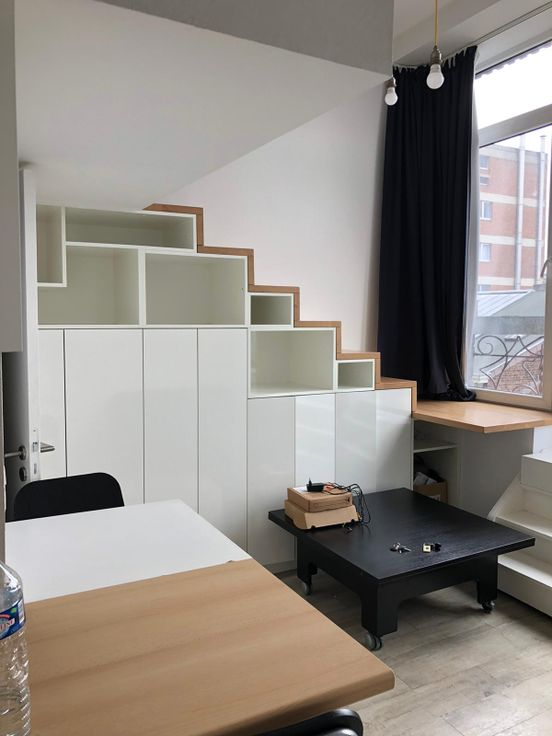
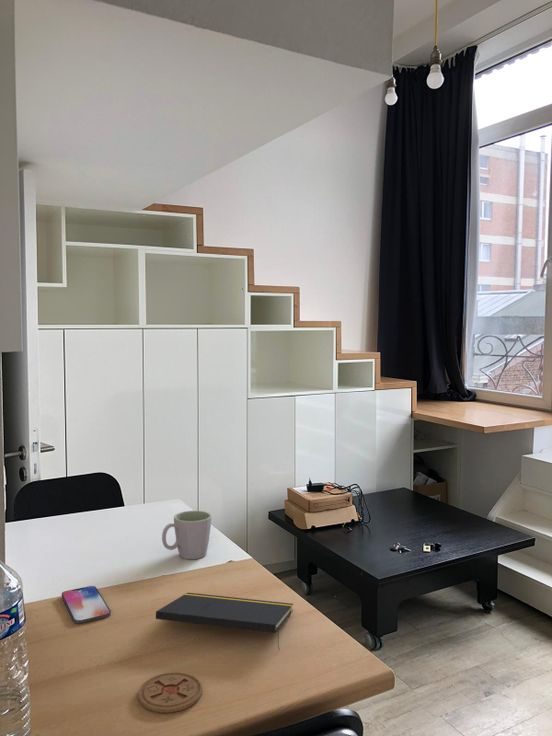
+ notepad (227, 611)
+ coaster (170, 691)
+ smartphone (85, 603)
+ mug (186, 536)
